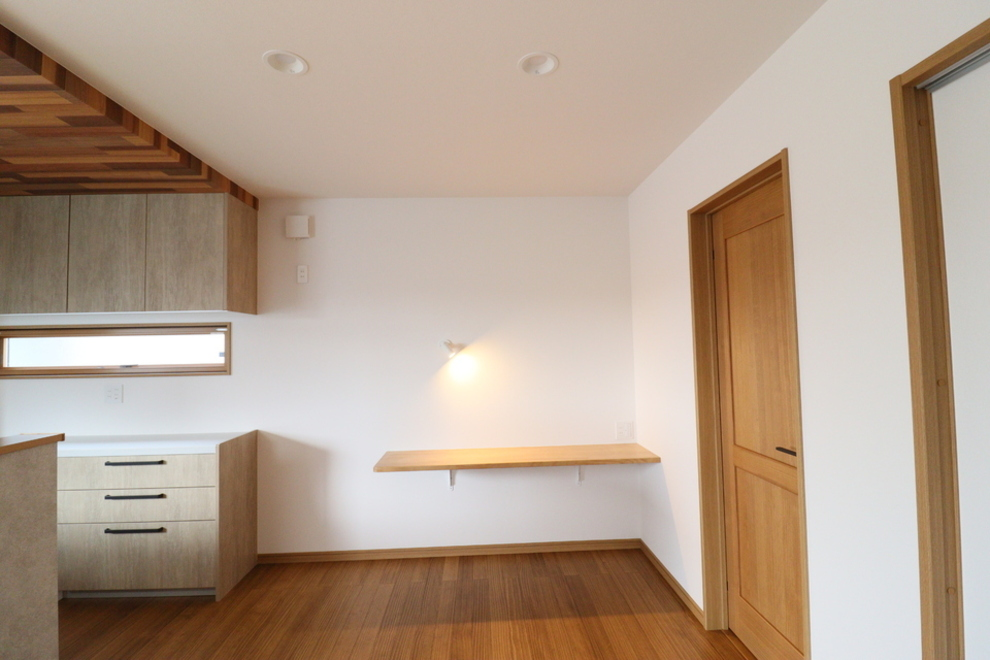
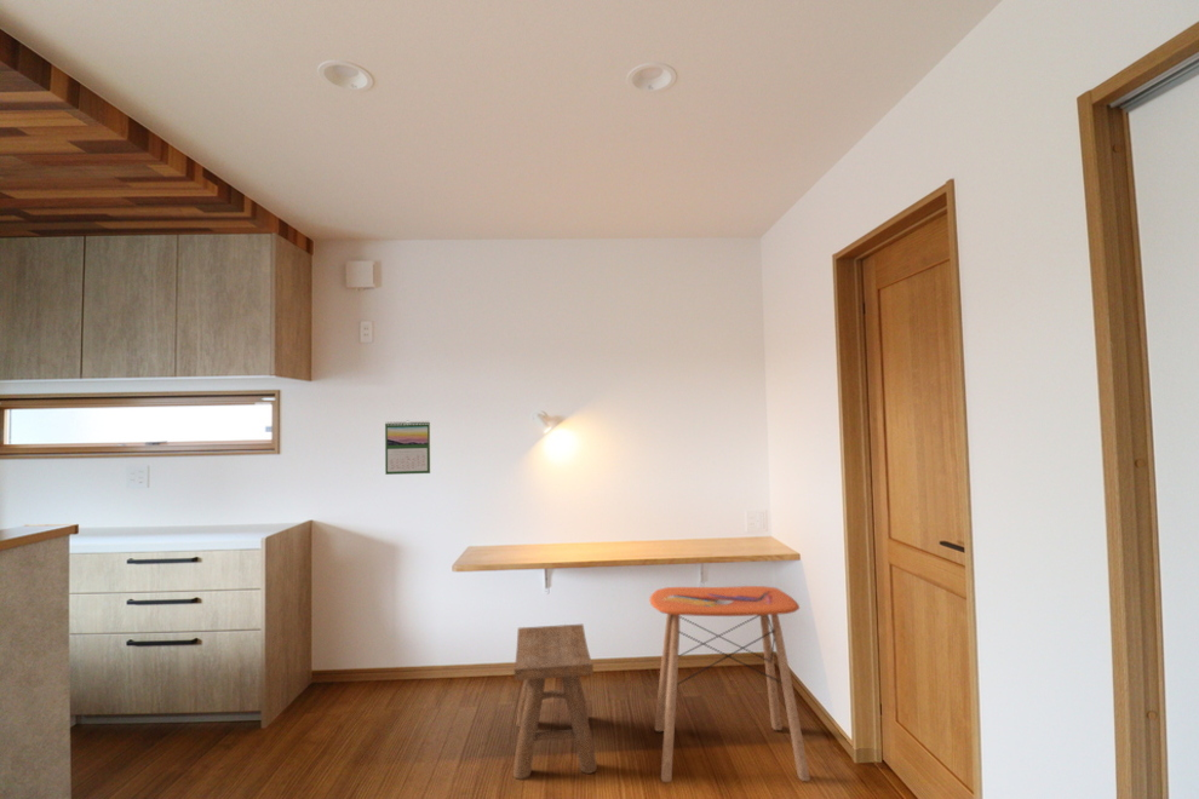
+ calendar (407, 447)
+ stool (552, 694)
+ side table (717, 662)
